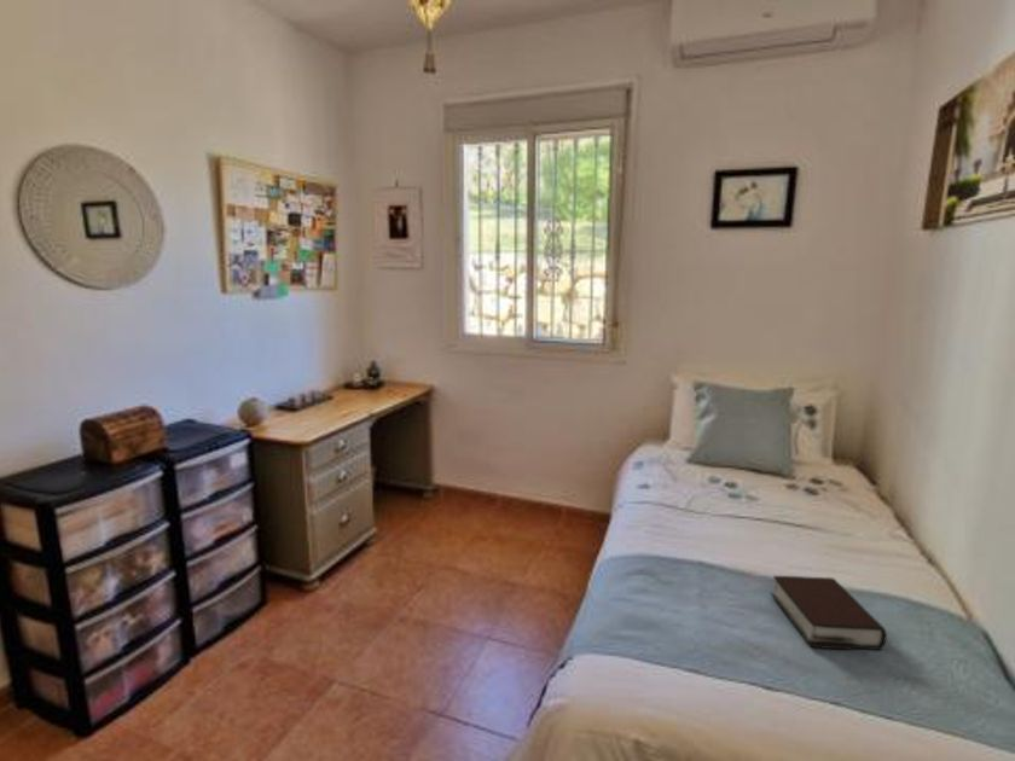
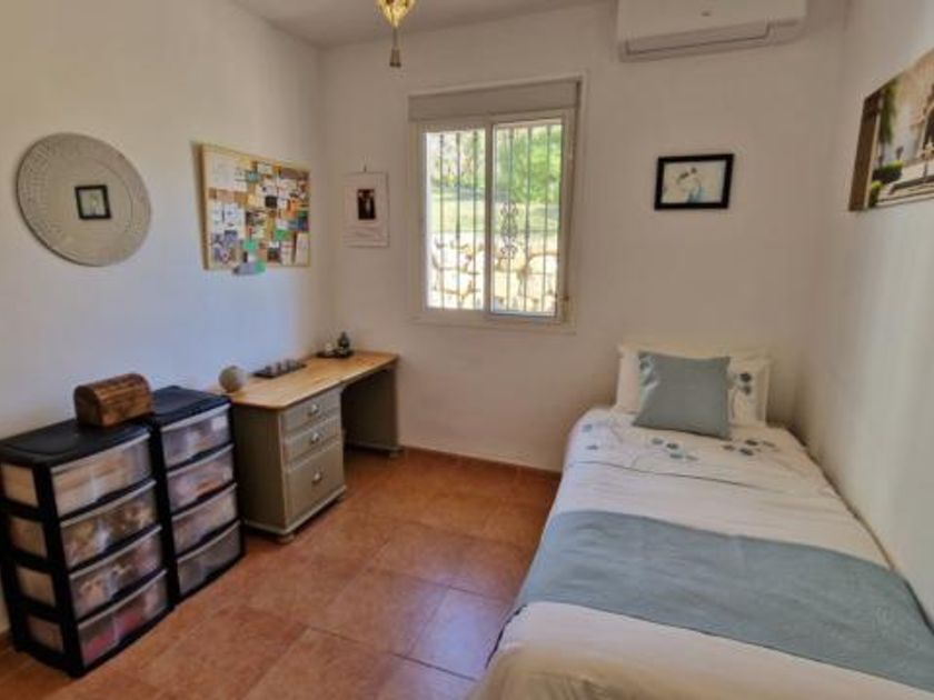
- bible (824, 610)
